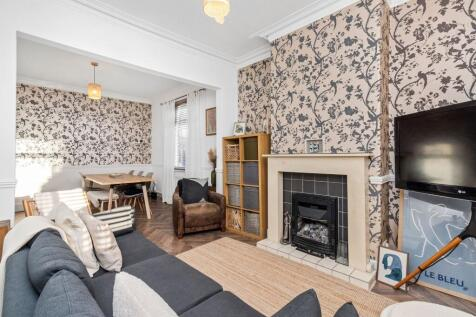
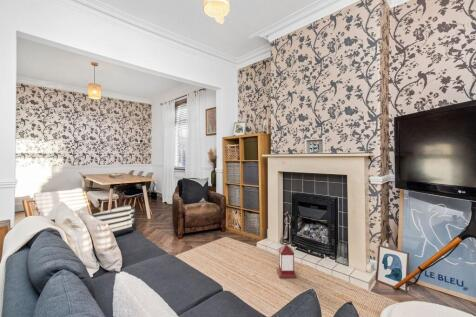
+ lantern (286, 256)
